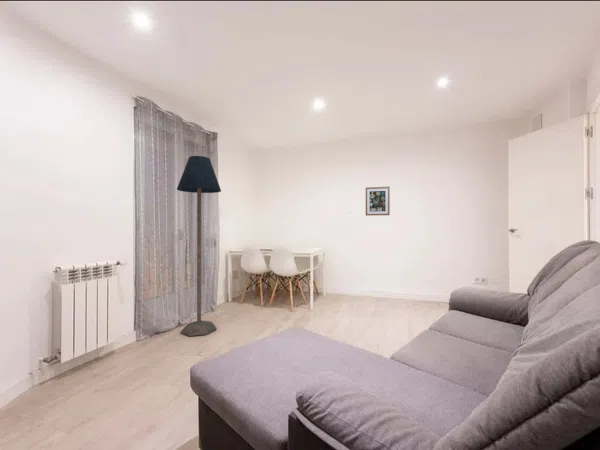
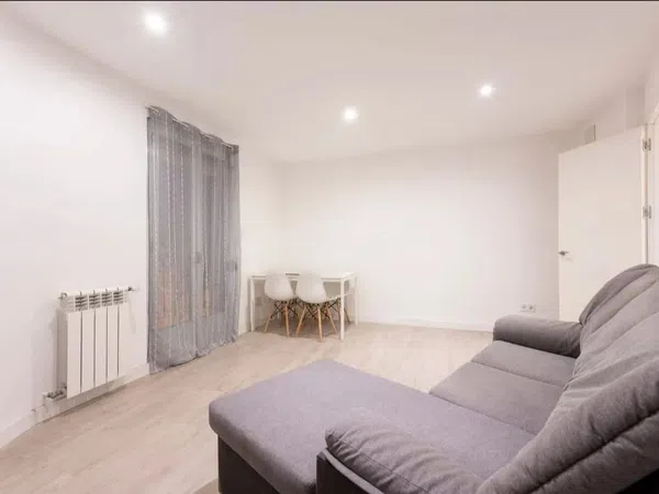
- floor lamp (199, 243)
- wall art (377, 201)
